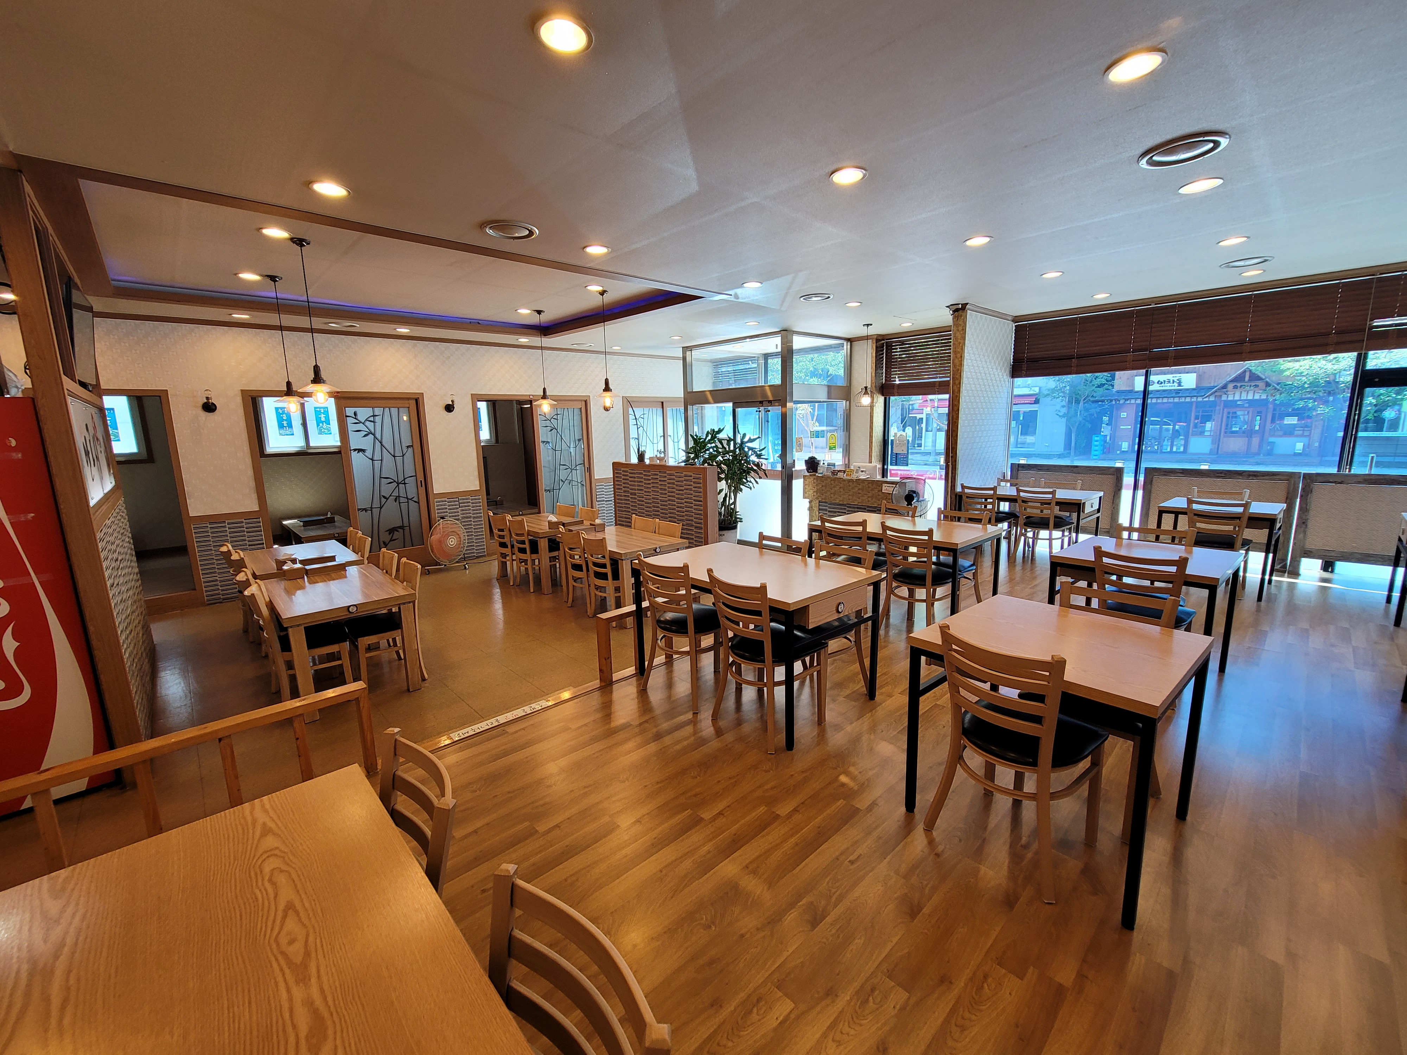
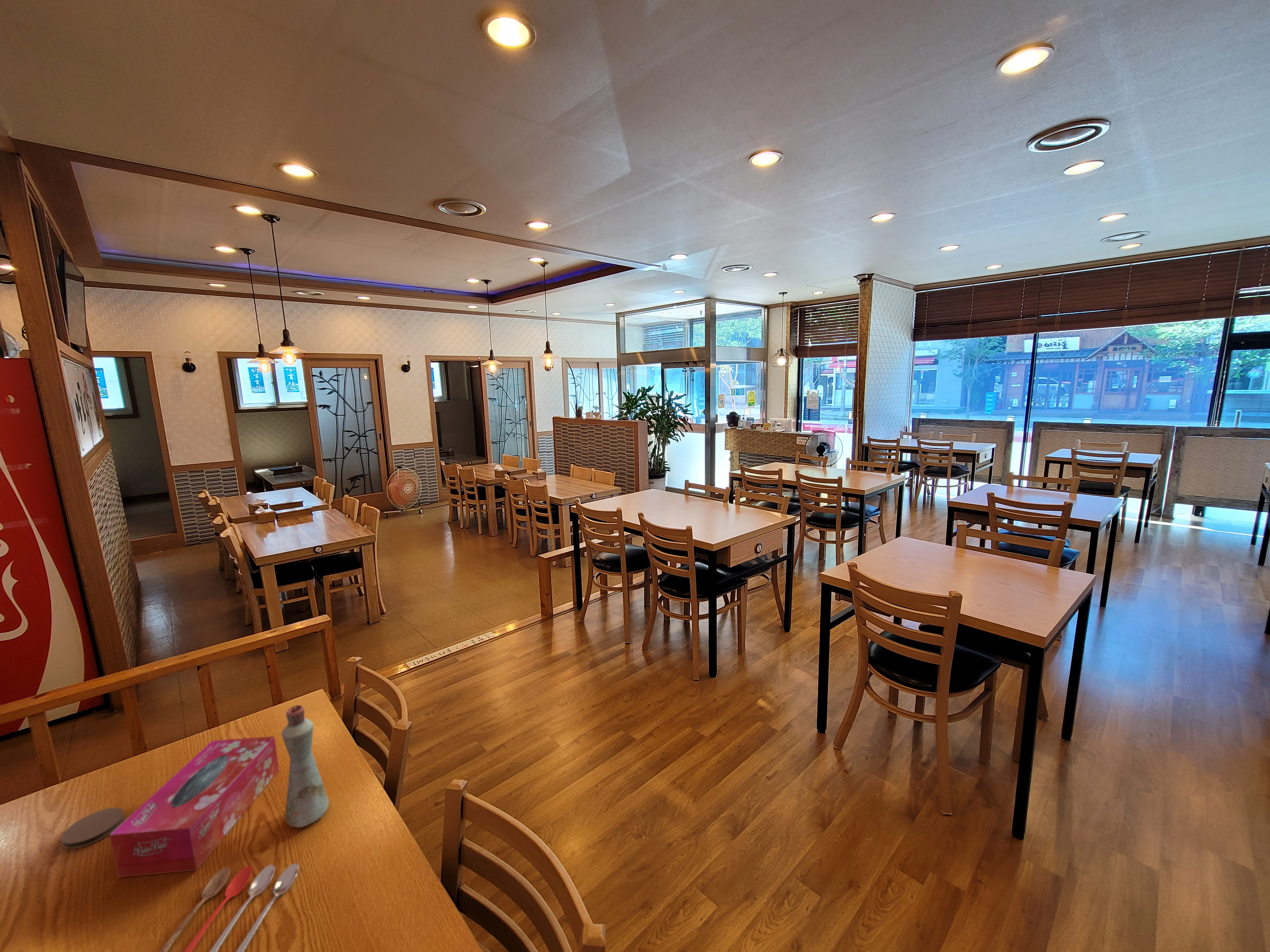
+ tissue box (205, 798)
+ cooking utensil (235, 915)
+ bottle (301, 762)
+ coaster (94, 827)
